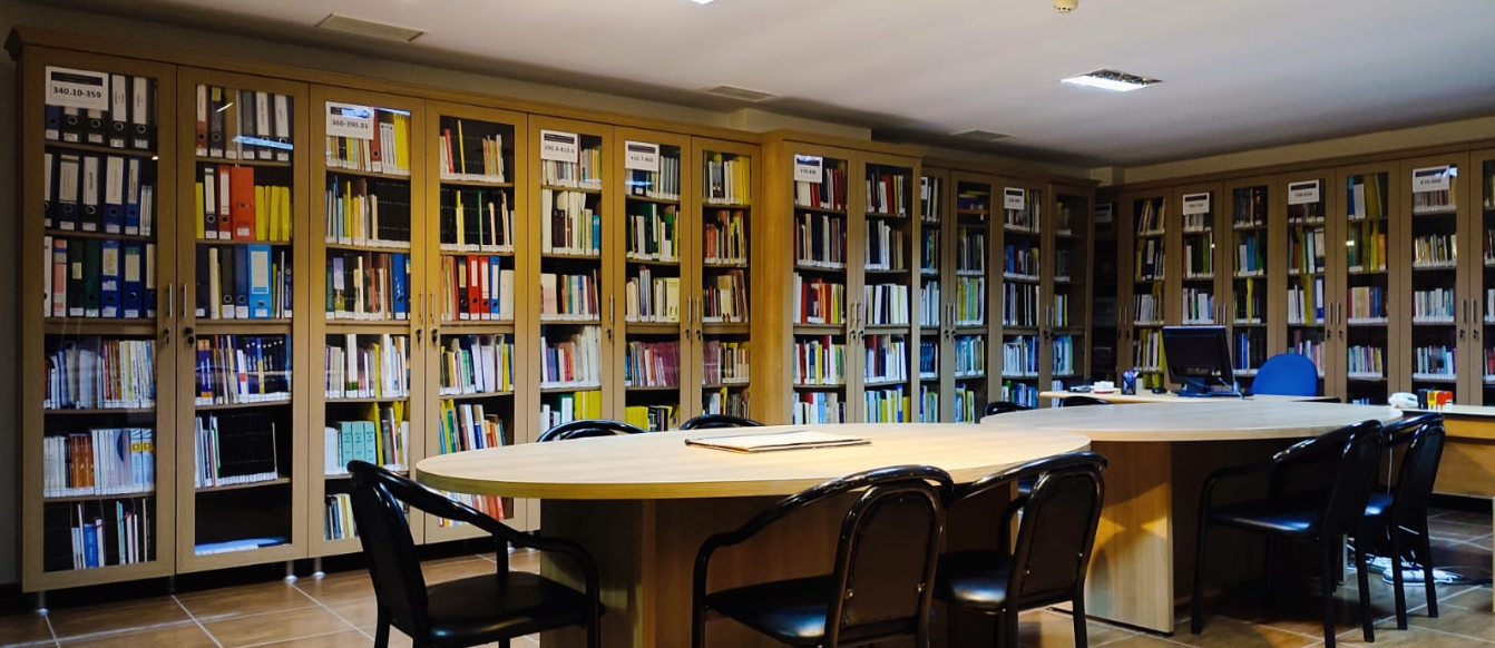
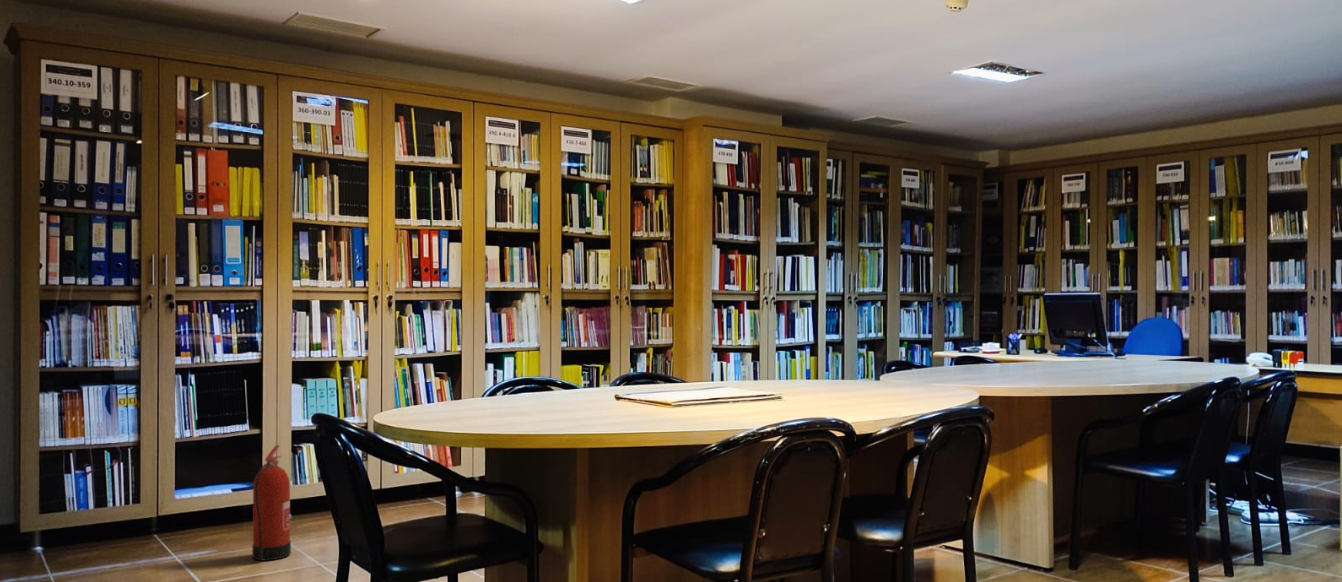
+ fire extinguisher (268, 503)
